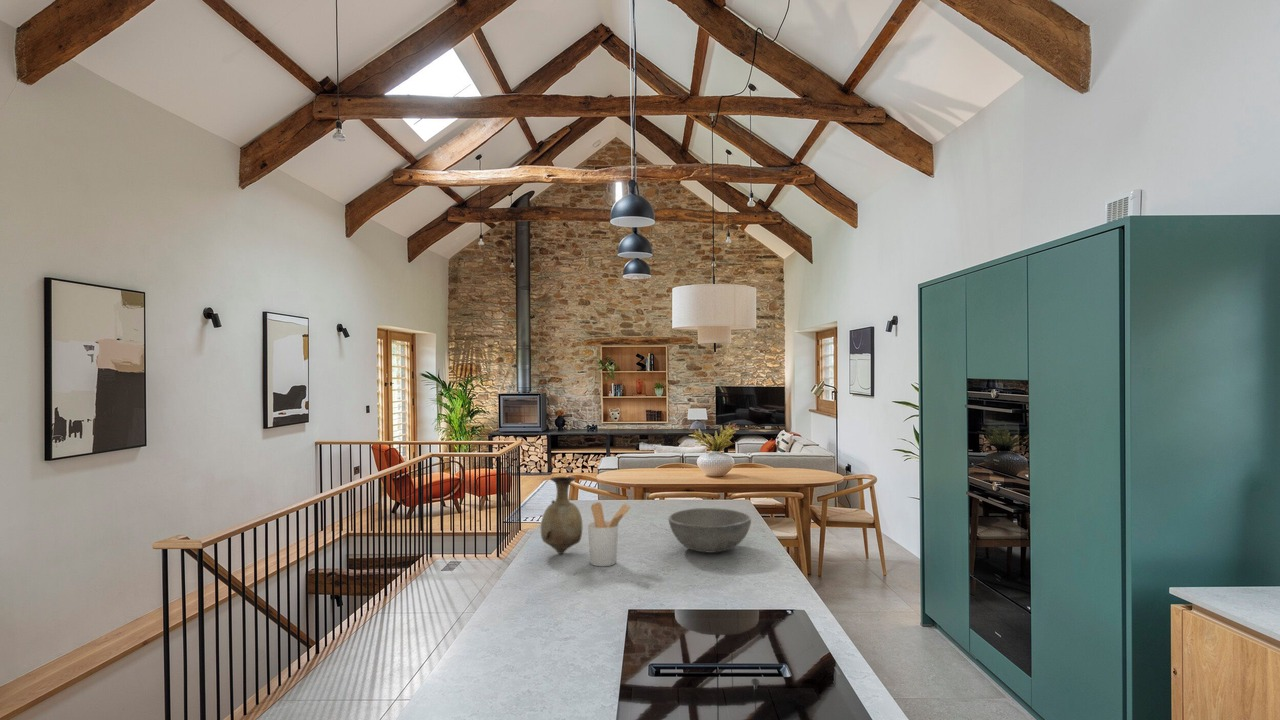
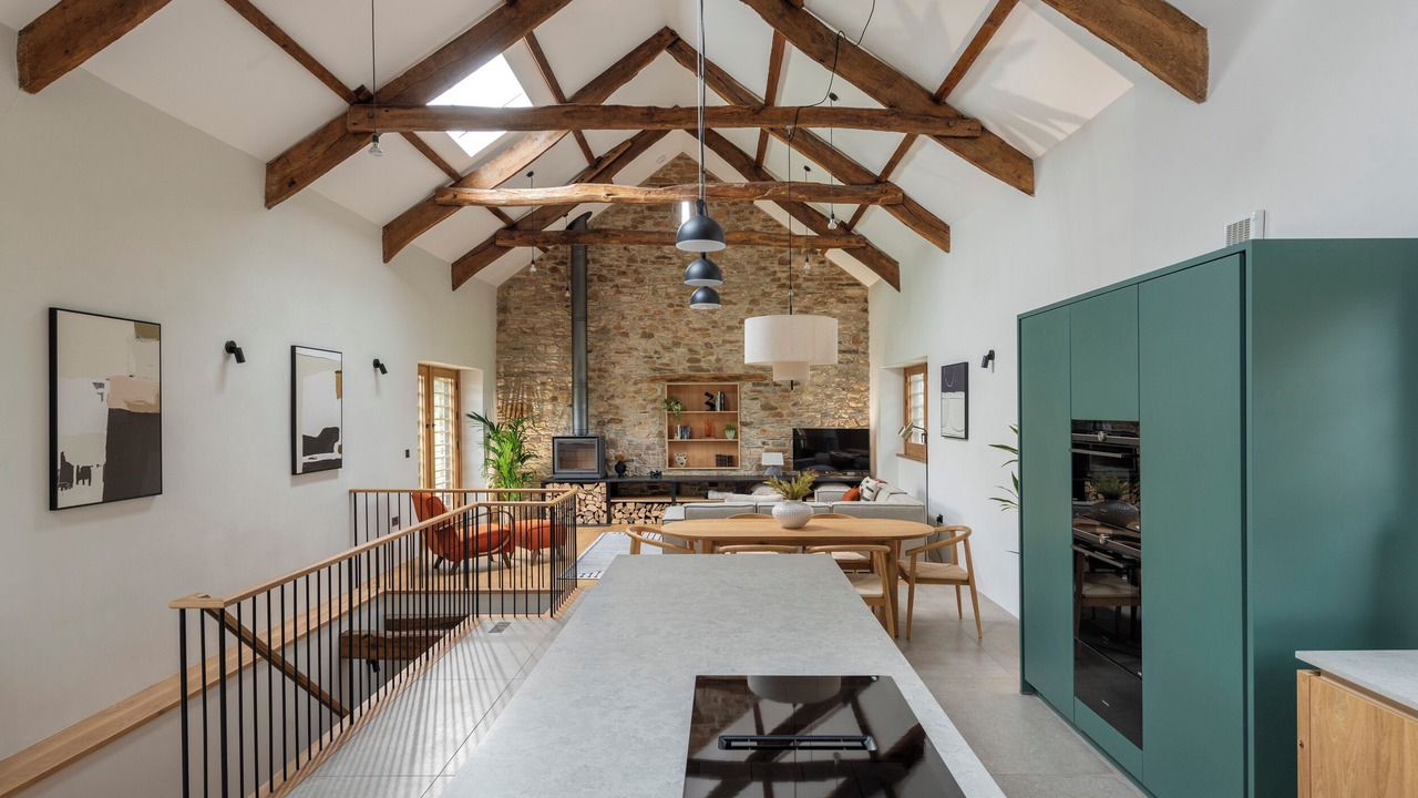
- bowl (709, 532)
- utensil holder (610, 532)
- vase (561, 515)
